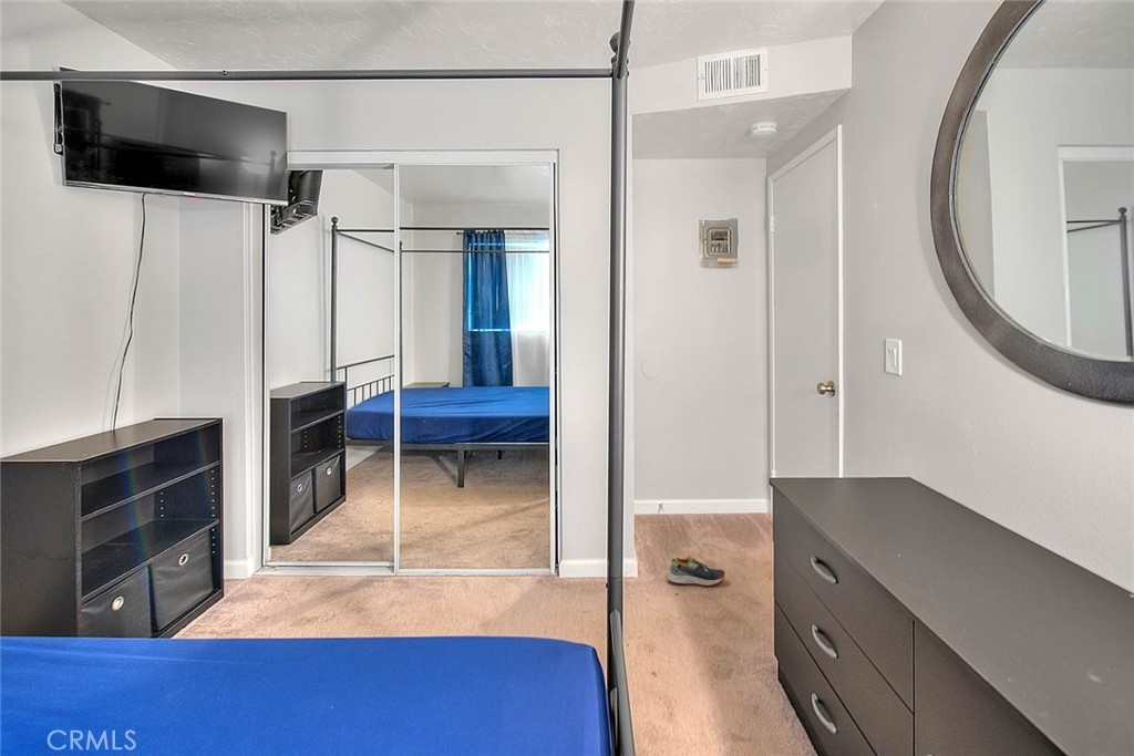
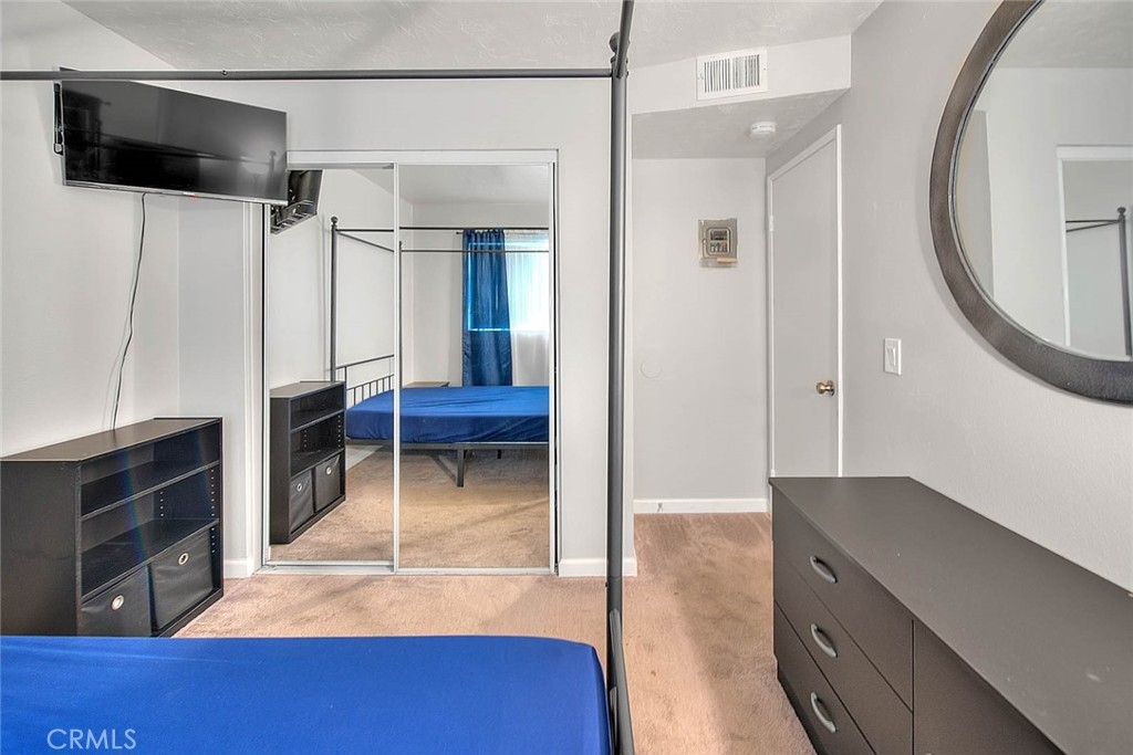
- shoe (694, 568)
